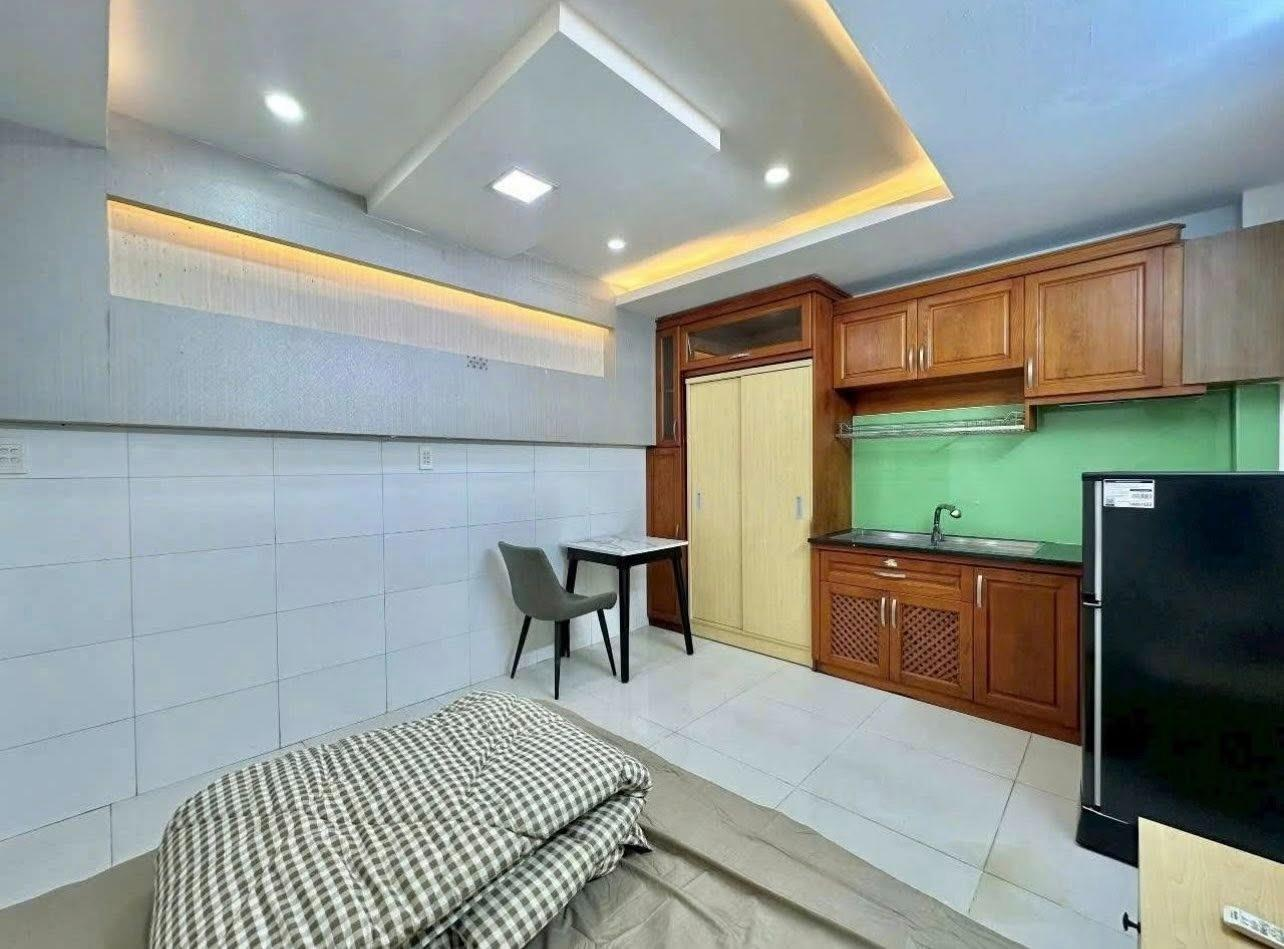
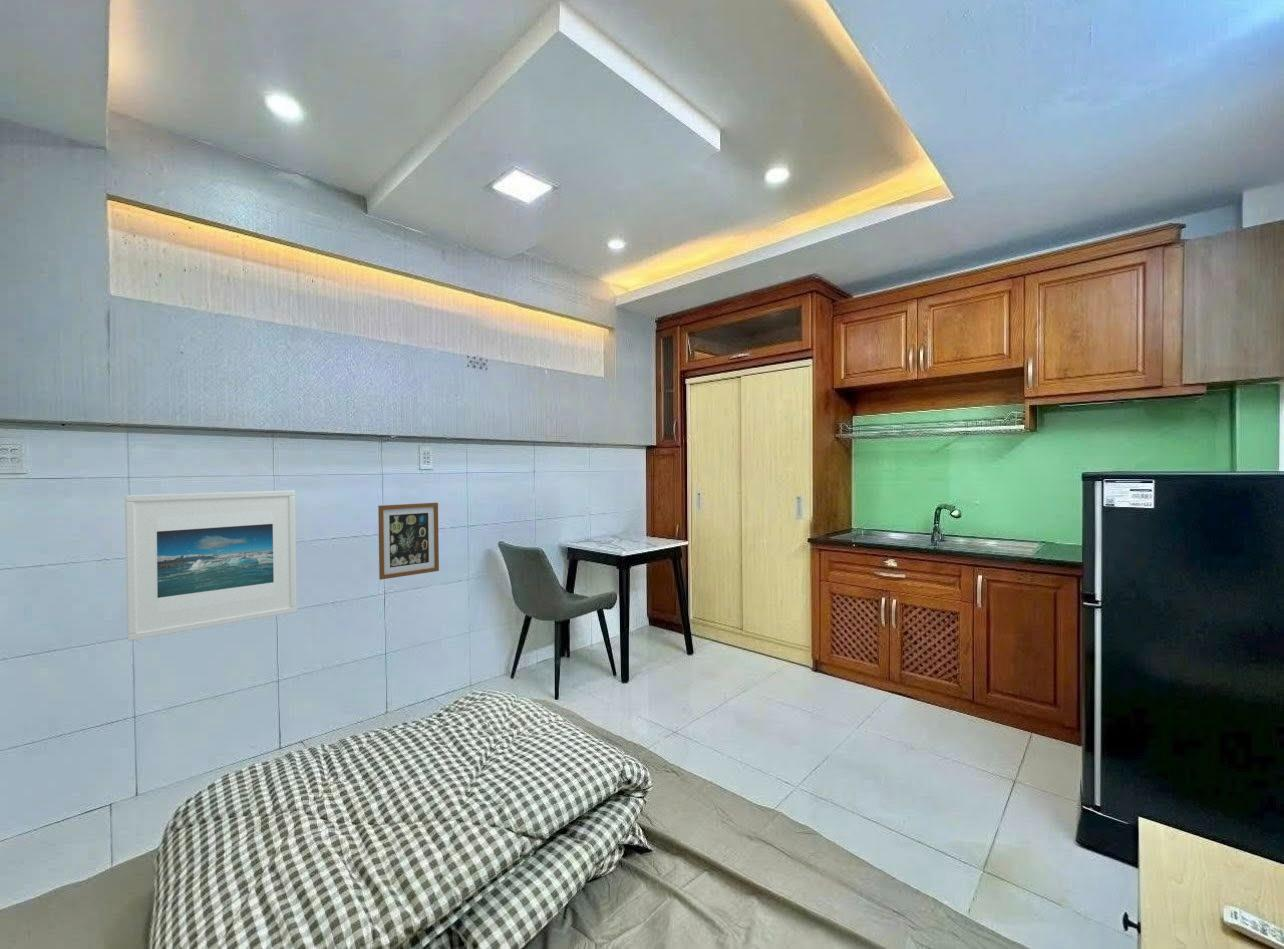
+ wall art (409, 539)
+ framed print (218, 558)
